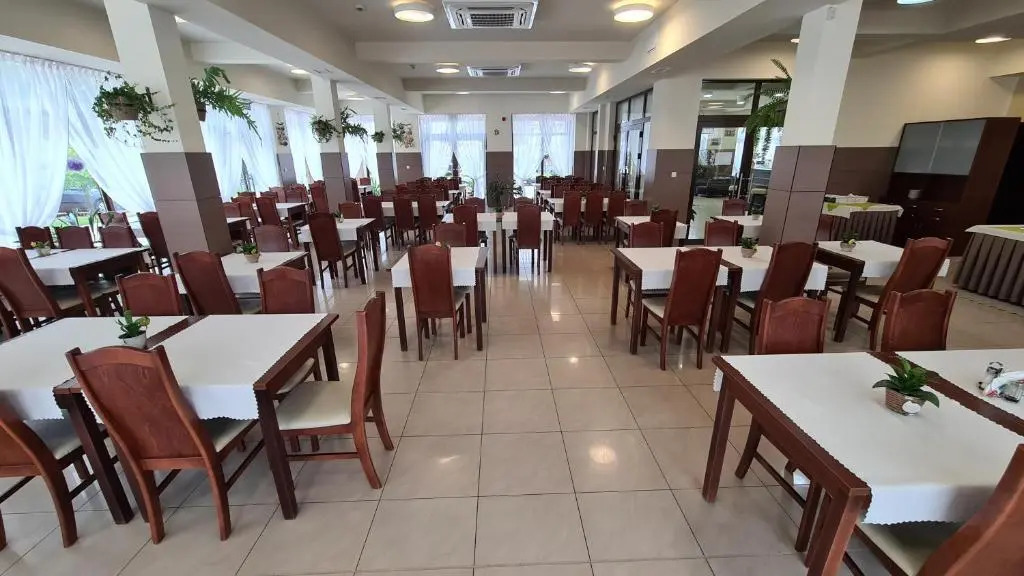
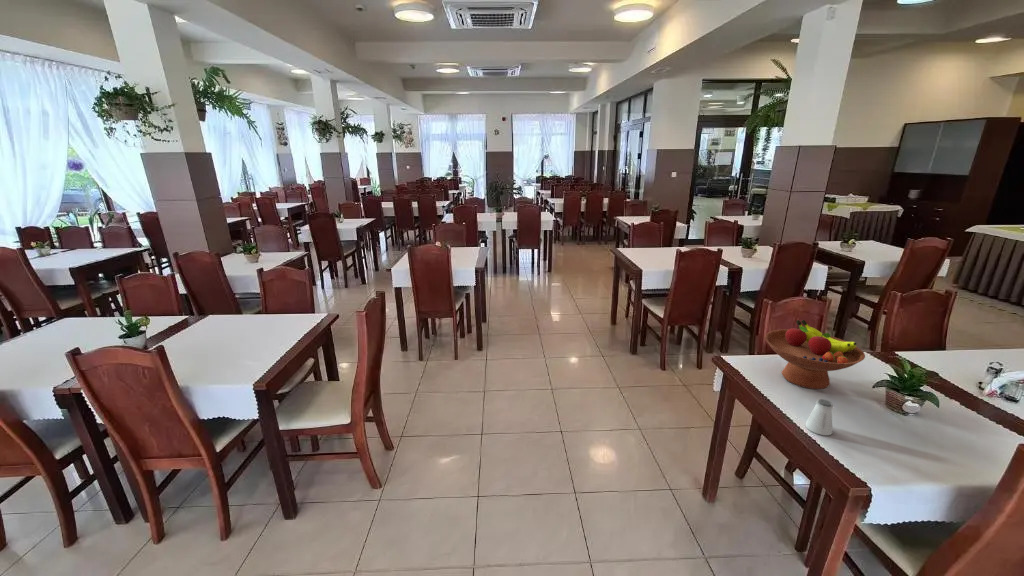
+ fruit bowl (809, 355)
+ saltshaker (821, 415)
